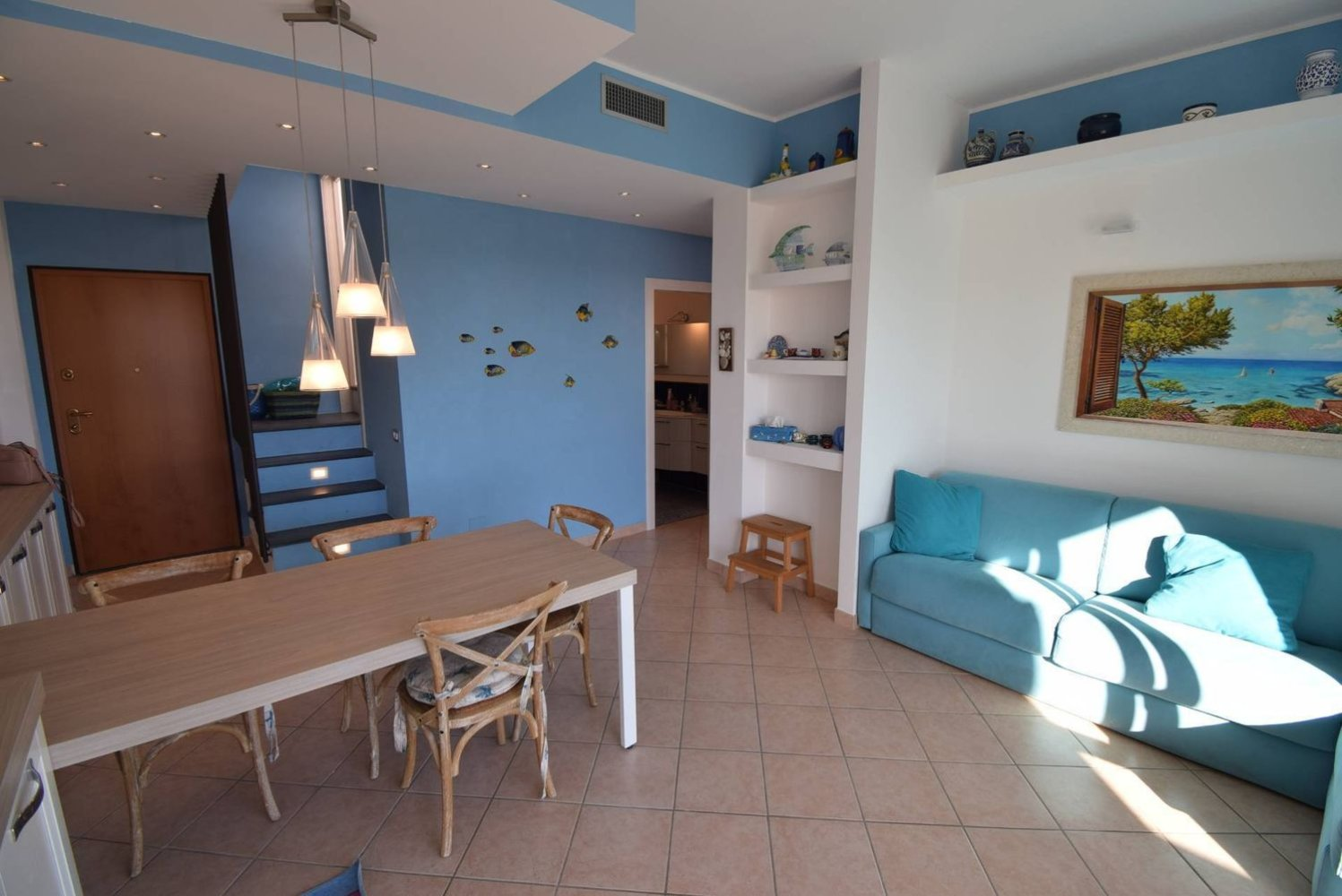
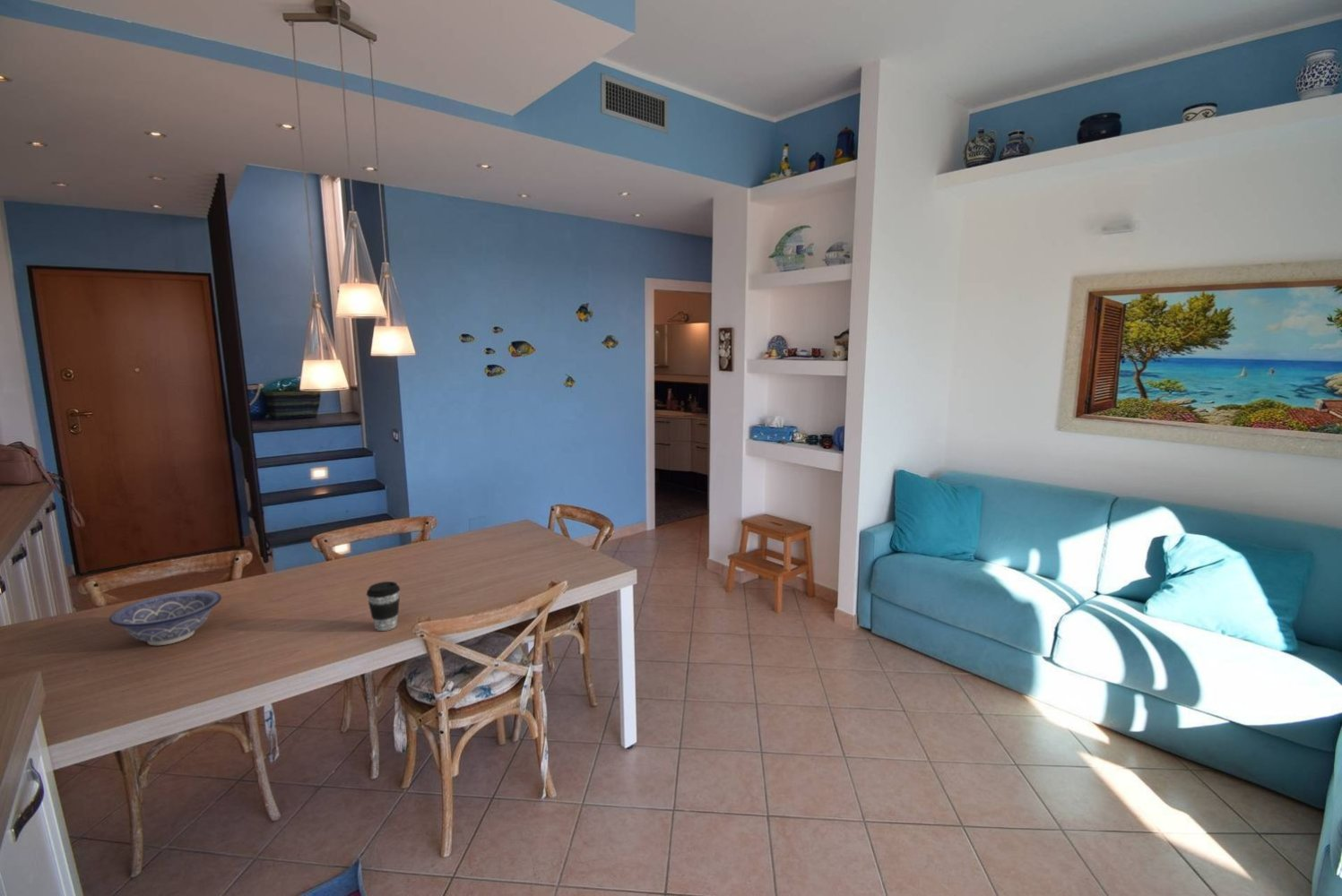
+ coffee cup (384, 606)
+ decorative bowl (169, 621)
